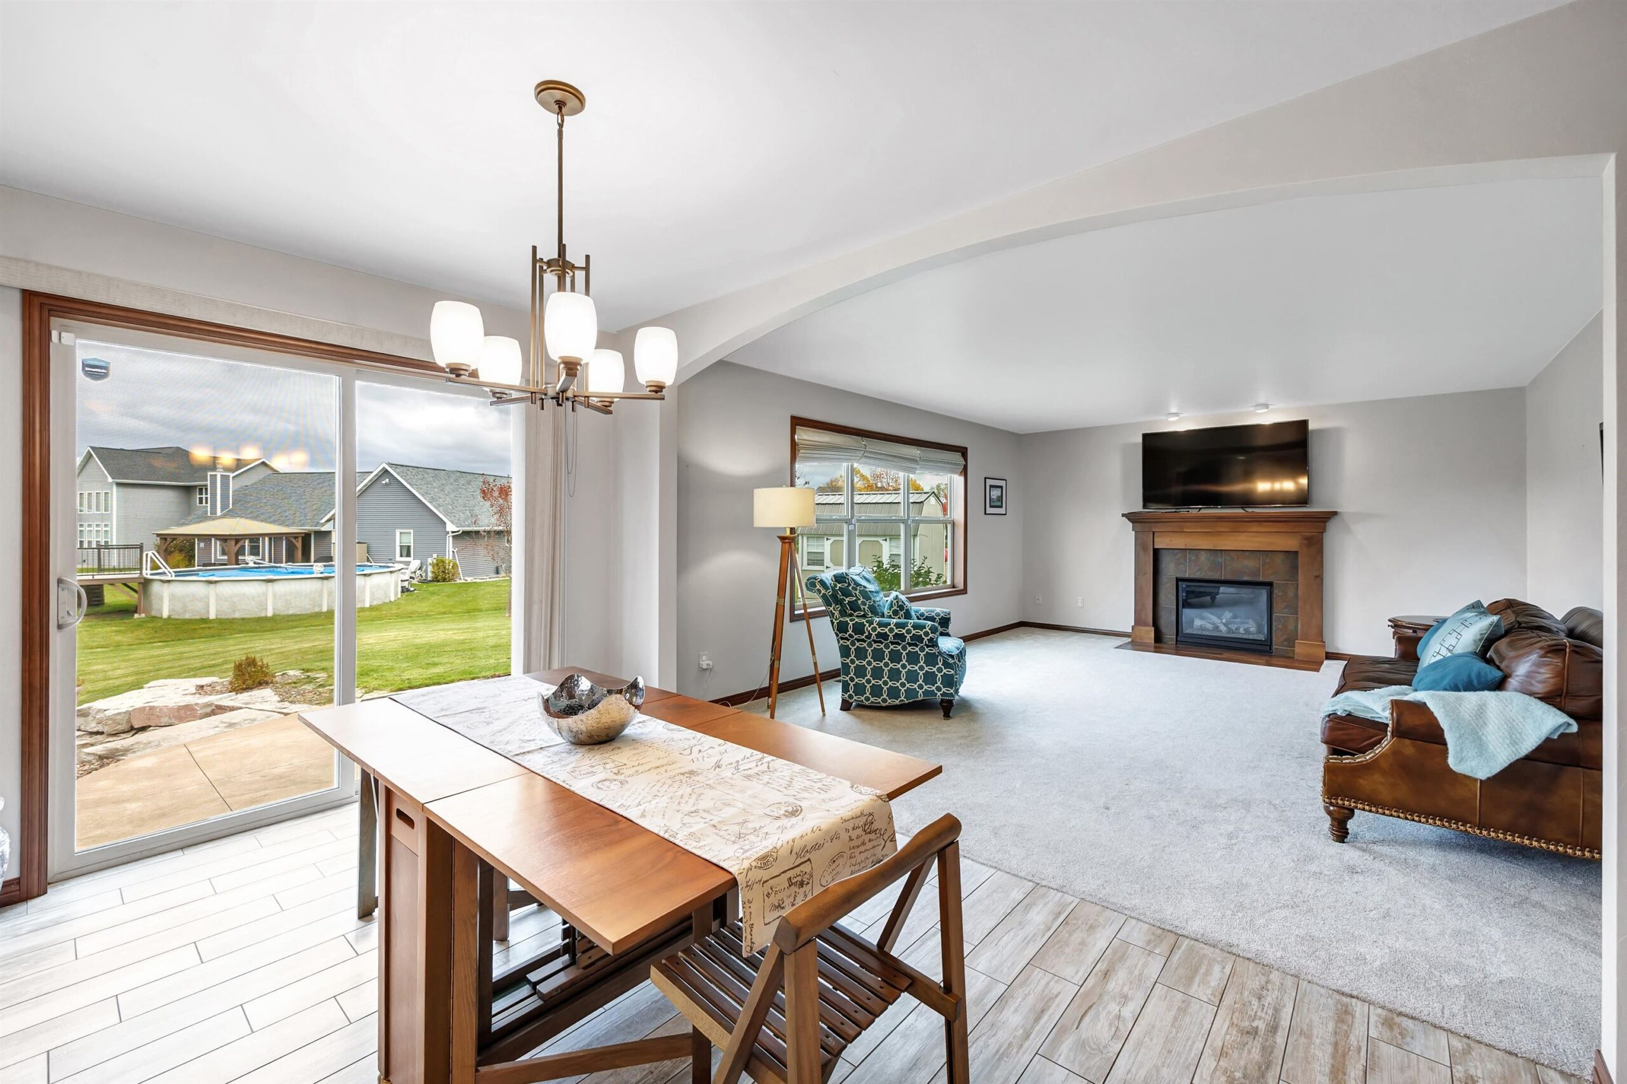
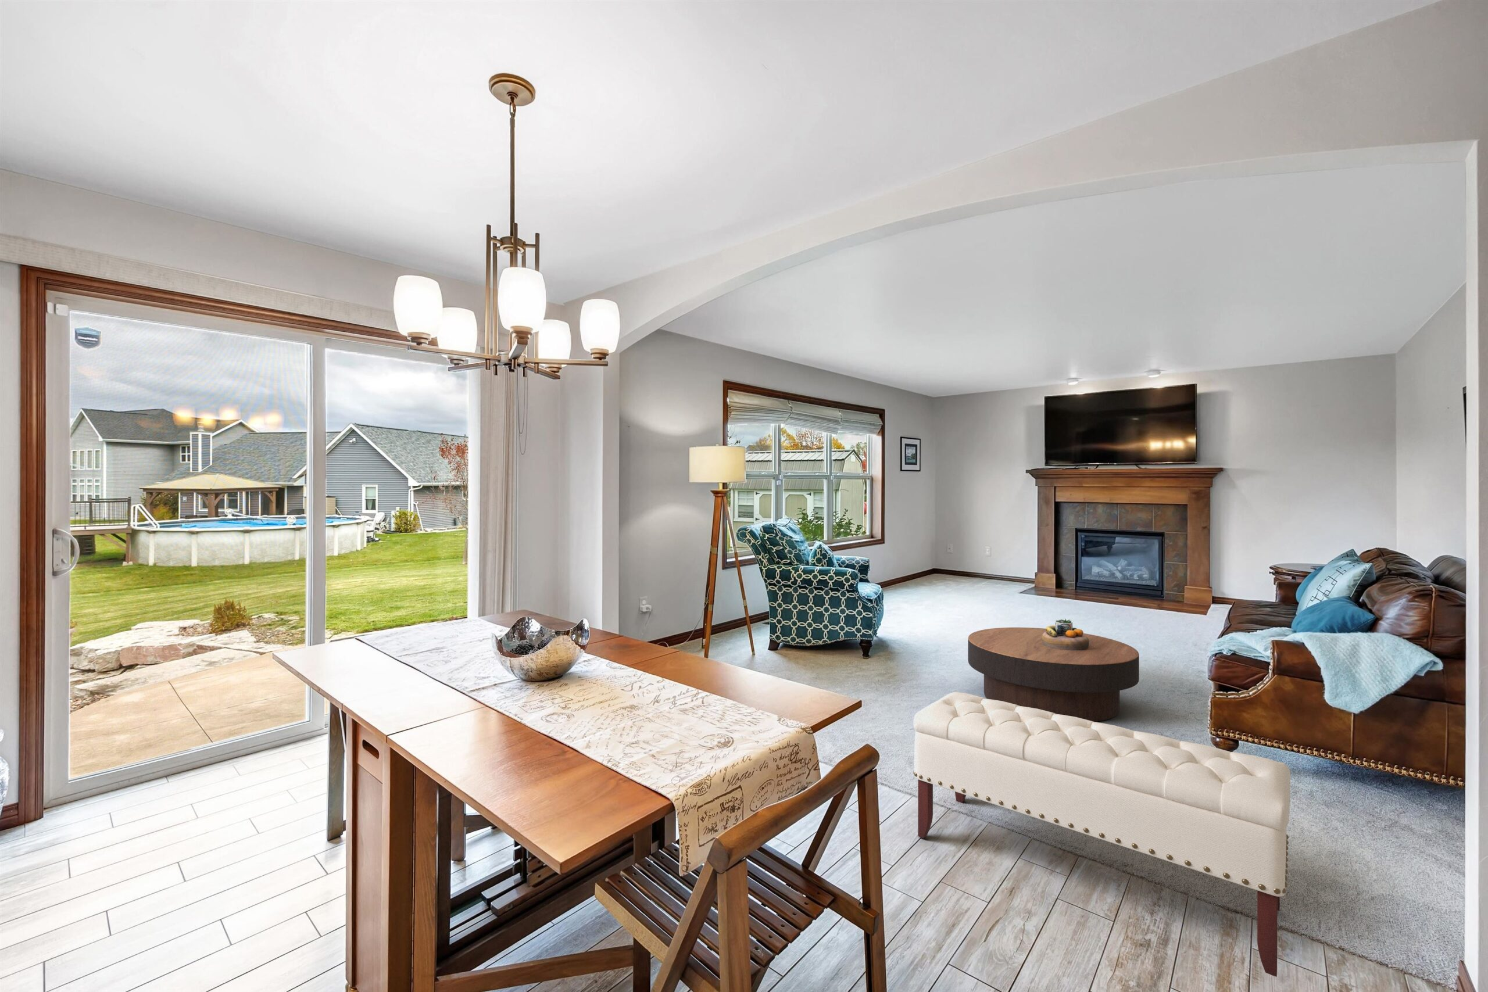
+ coffee table (1048, 672)
+ bench (1082, 800)
+ decorative bowl (1065, 632)
